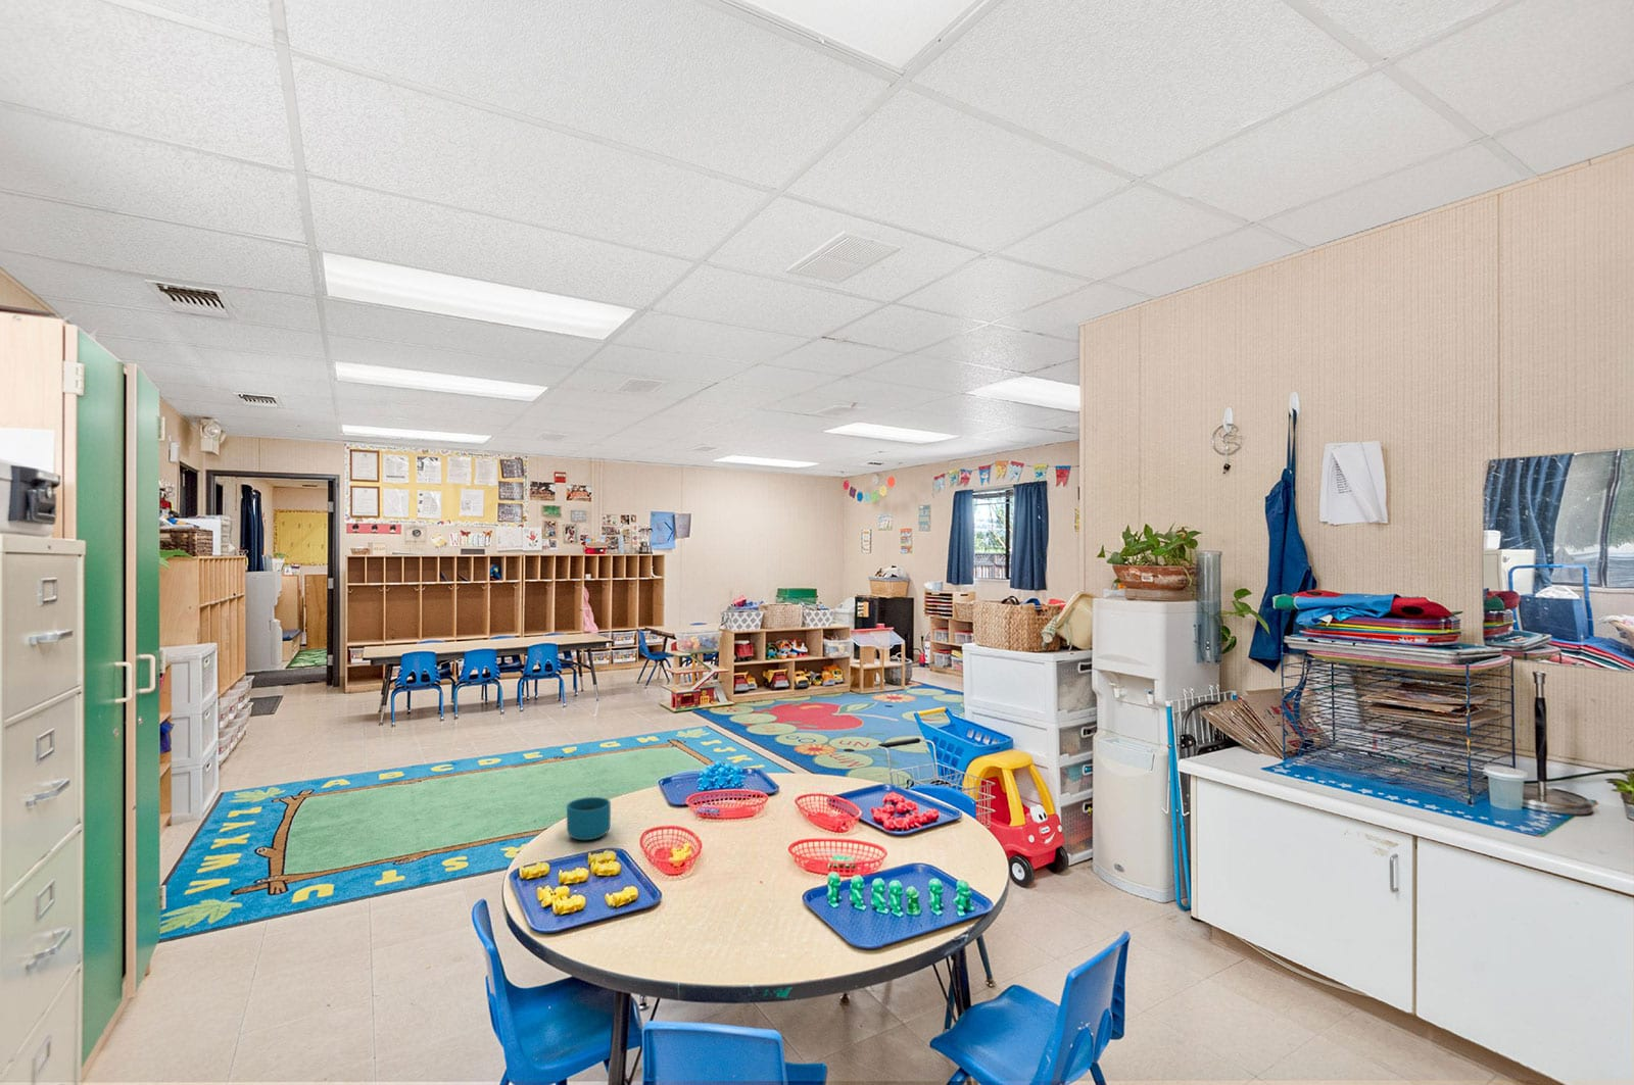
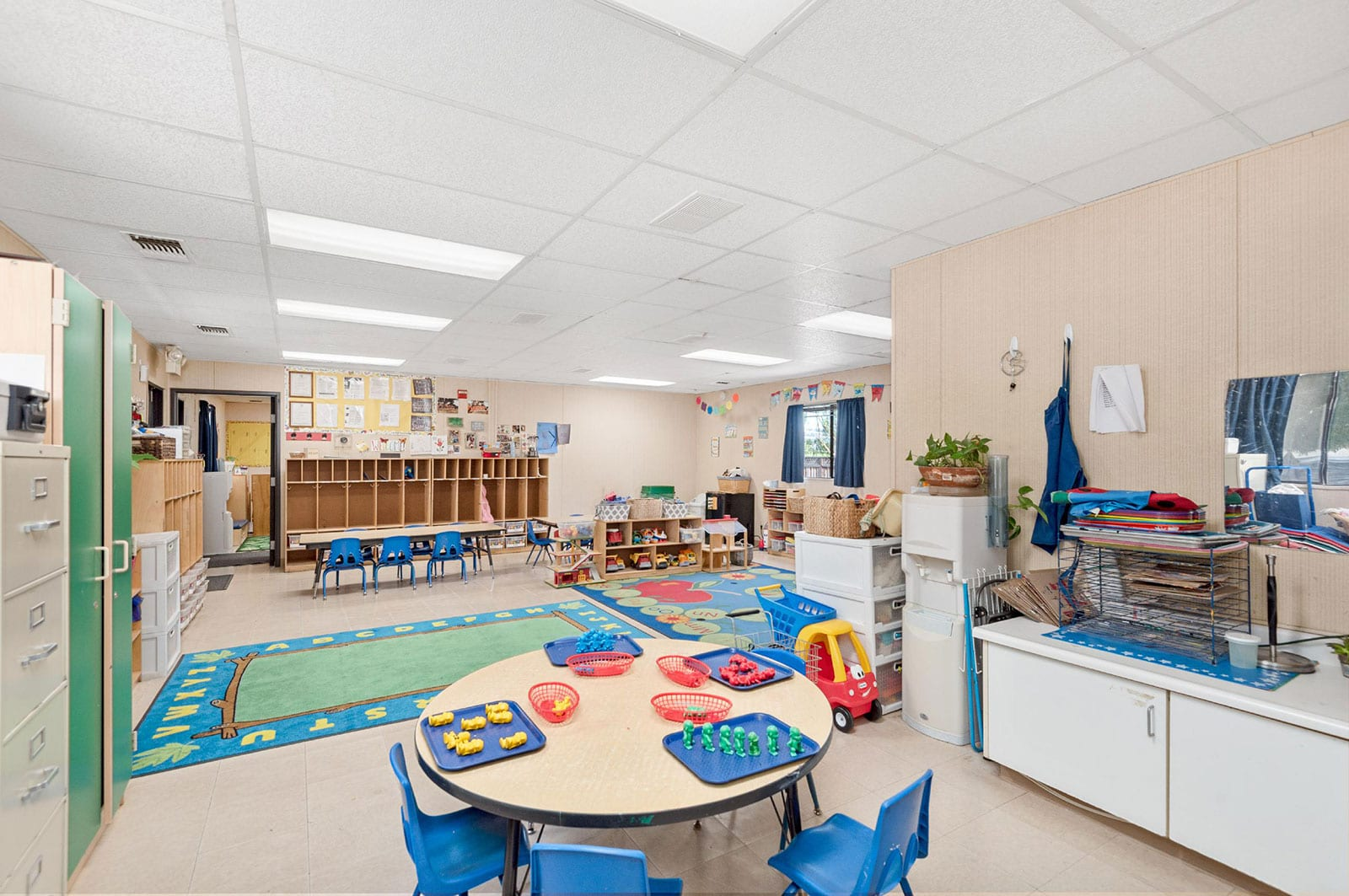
- cup (592, 816)
